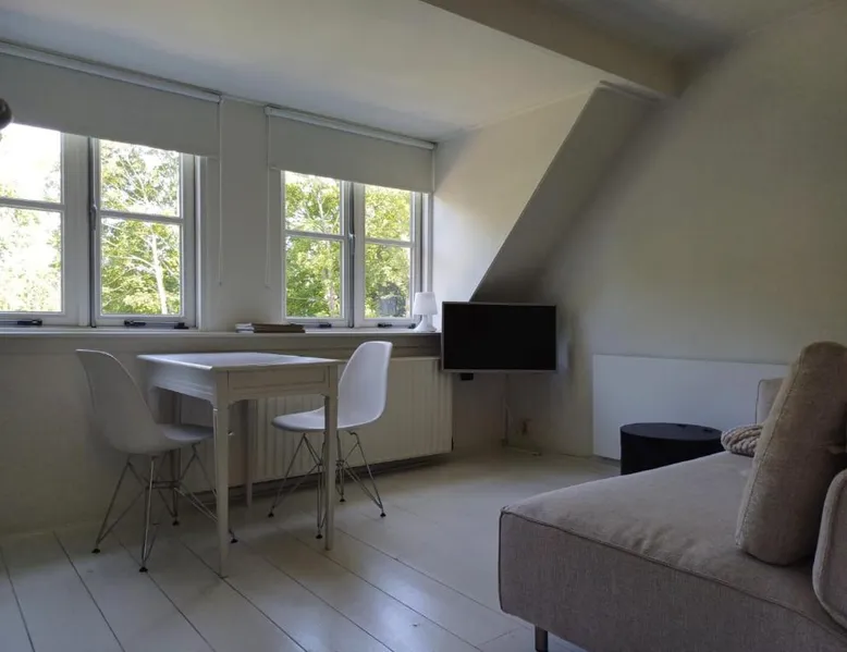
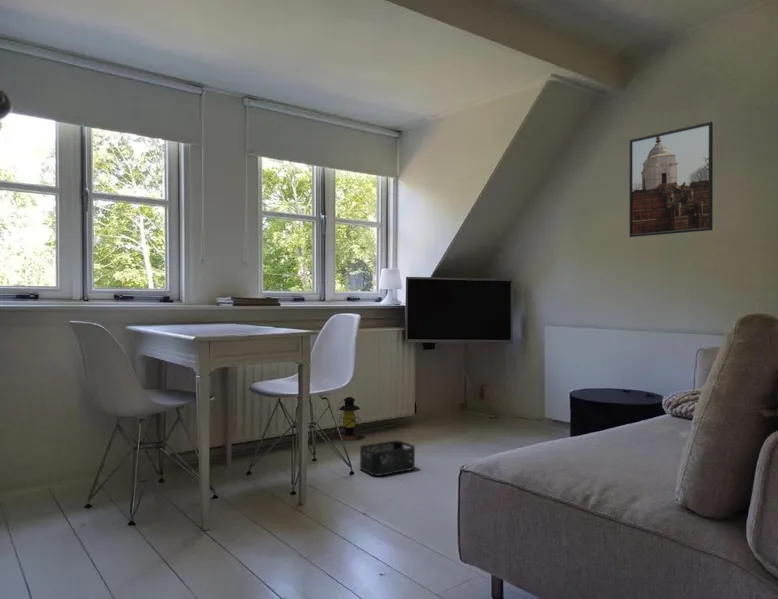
+ lantern (349, 417)
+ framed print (668, 182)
+ storage bin (387, 457)
